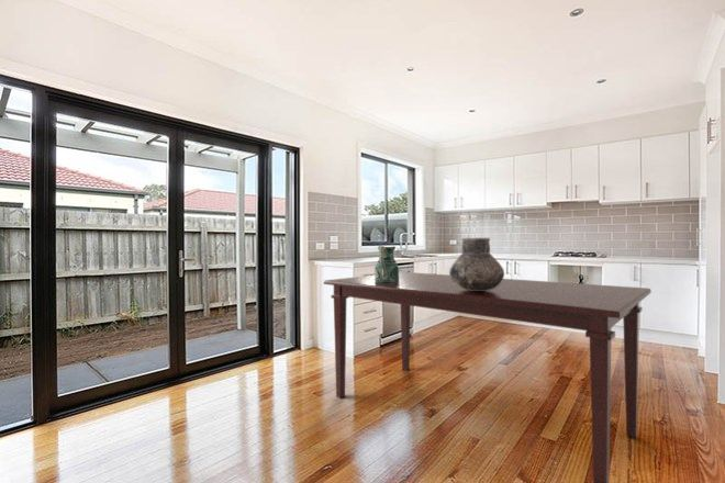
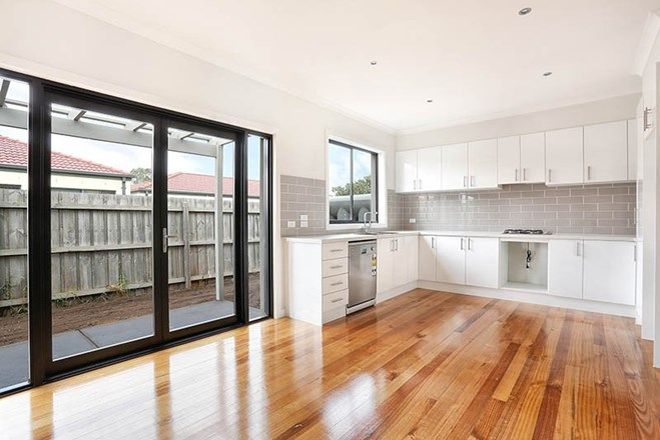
- dining table (472, 314)
- vase (476, 263)
- ceramic pitcher (383, 263)
